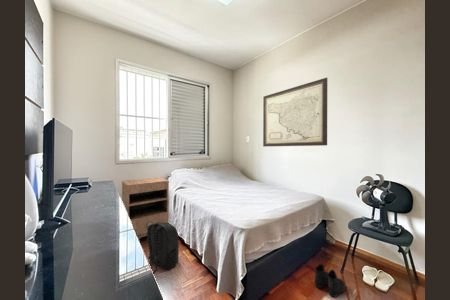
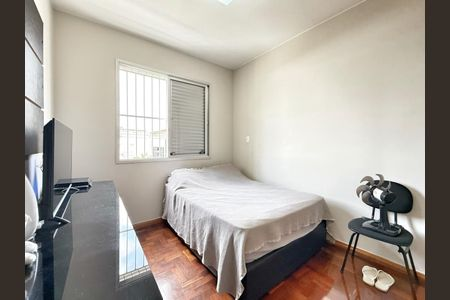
- nightstand (145, 207)
- wall art (290, 117)
- backpack (160, 242)
- boots (329, 276)
